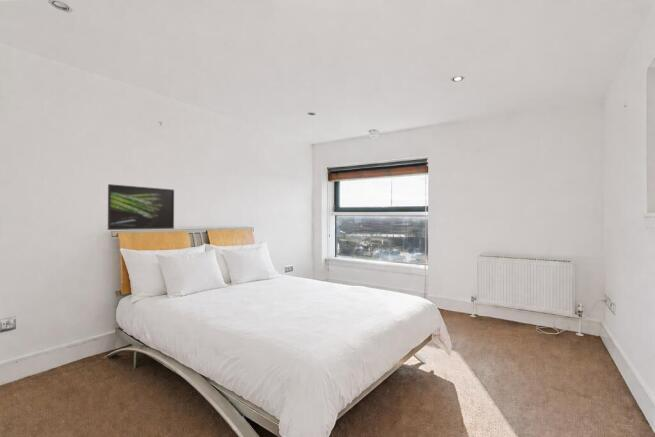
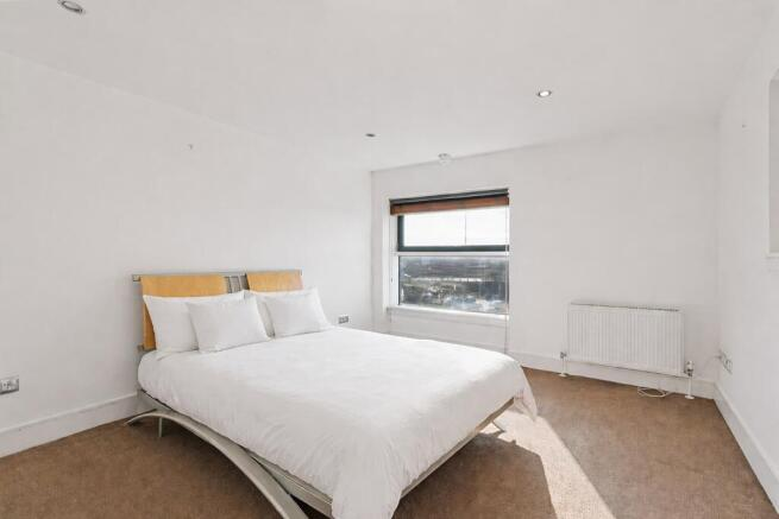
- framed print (143, 208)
